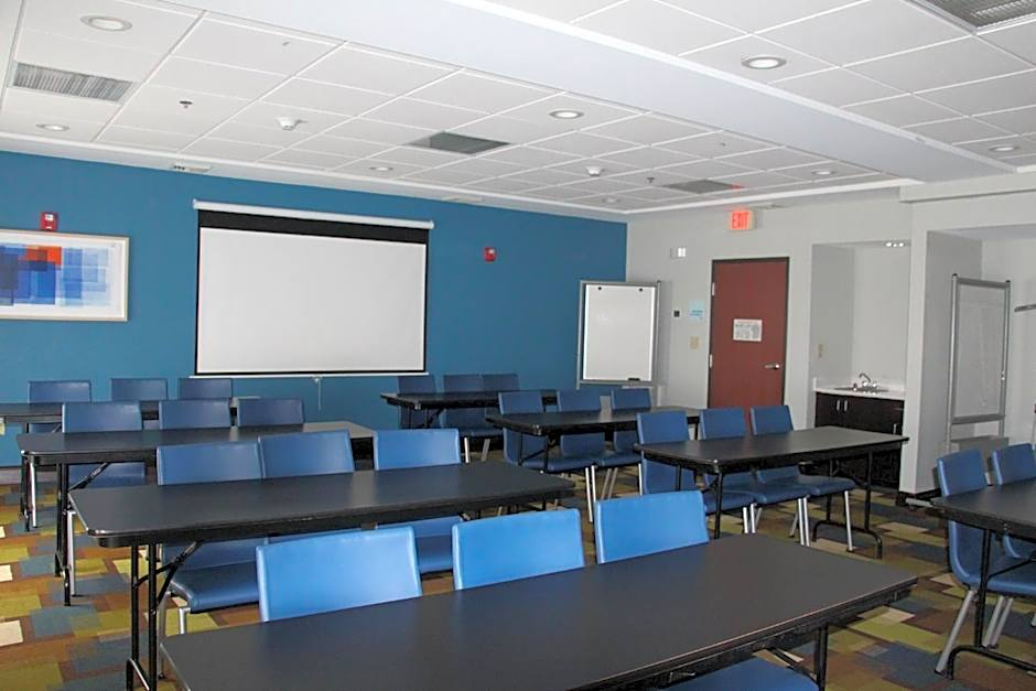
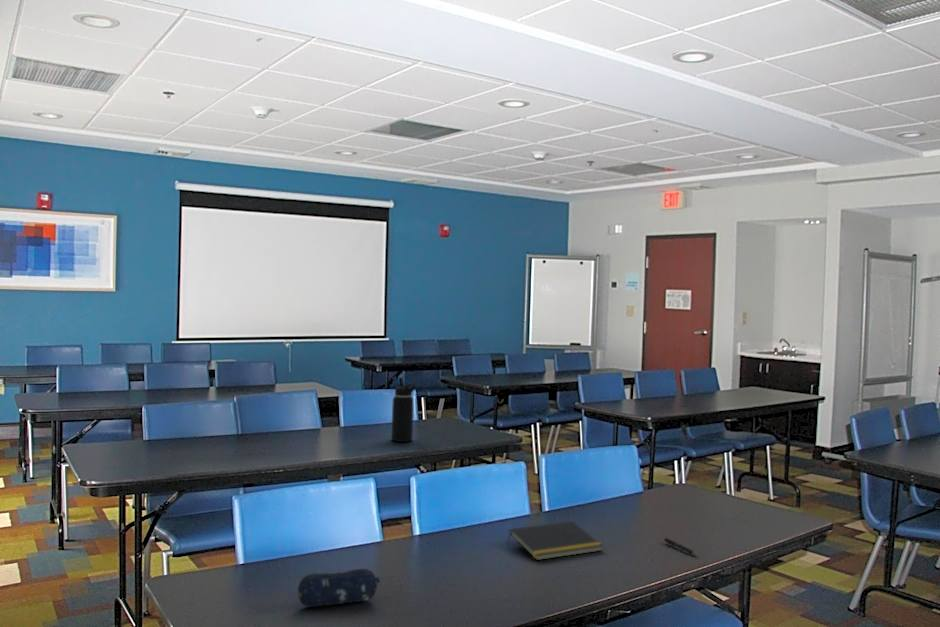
+ pencil case (337, 587)
+ water bottle (404, 409)
+ pen (680, 546)
+ notepad (555, 539)
